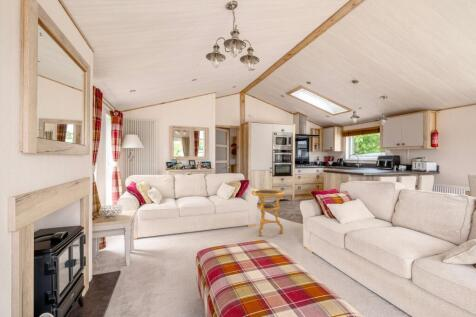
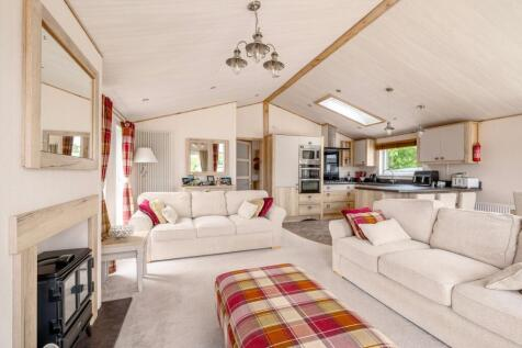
- side table (267, 209)
